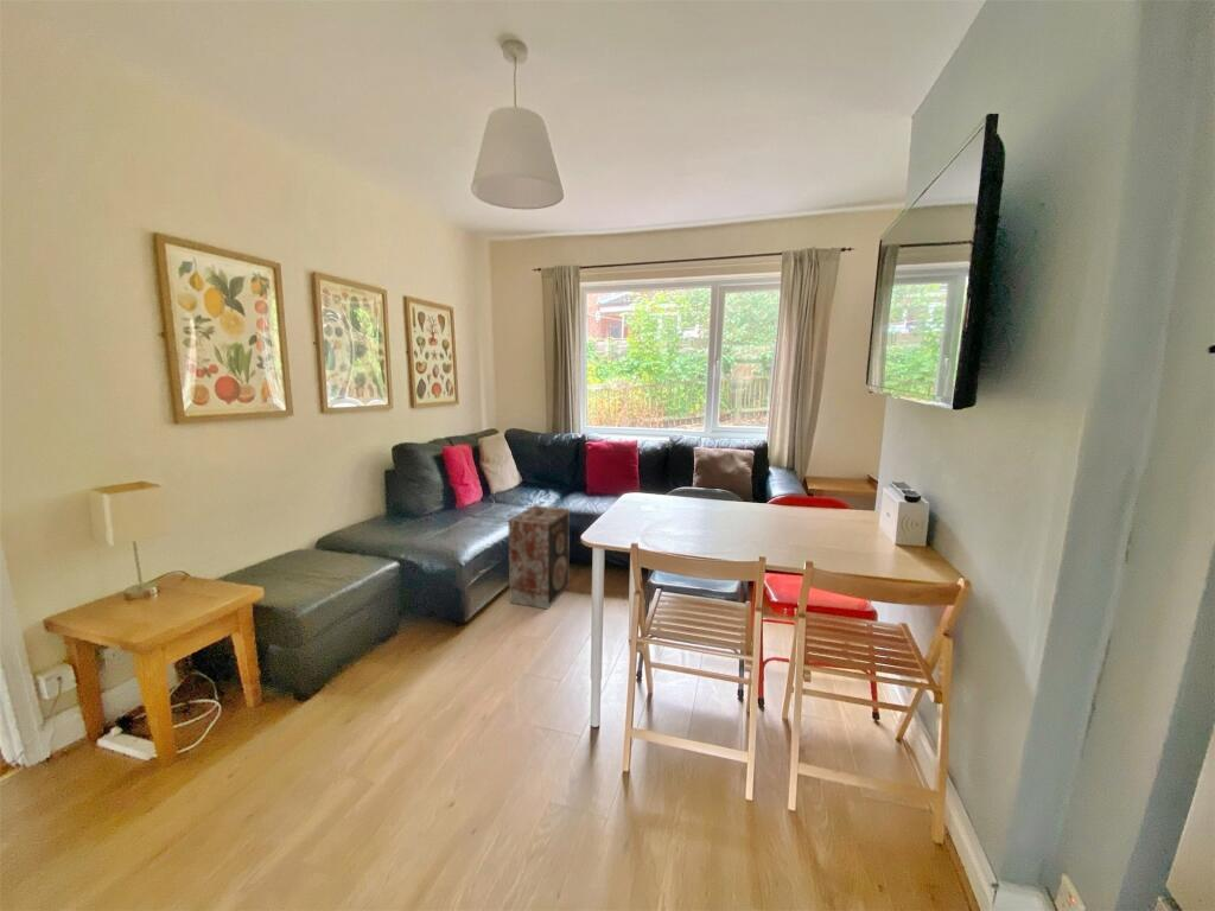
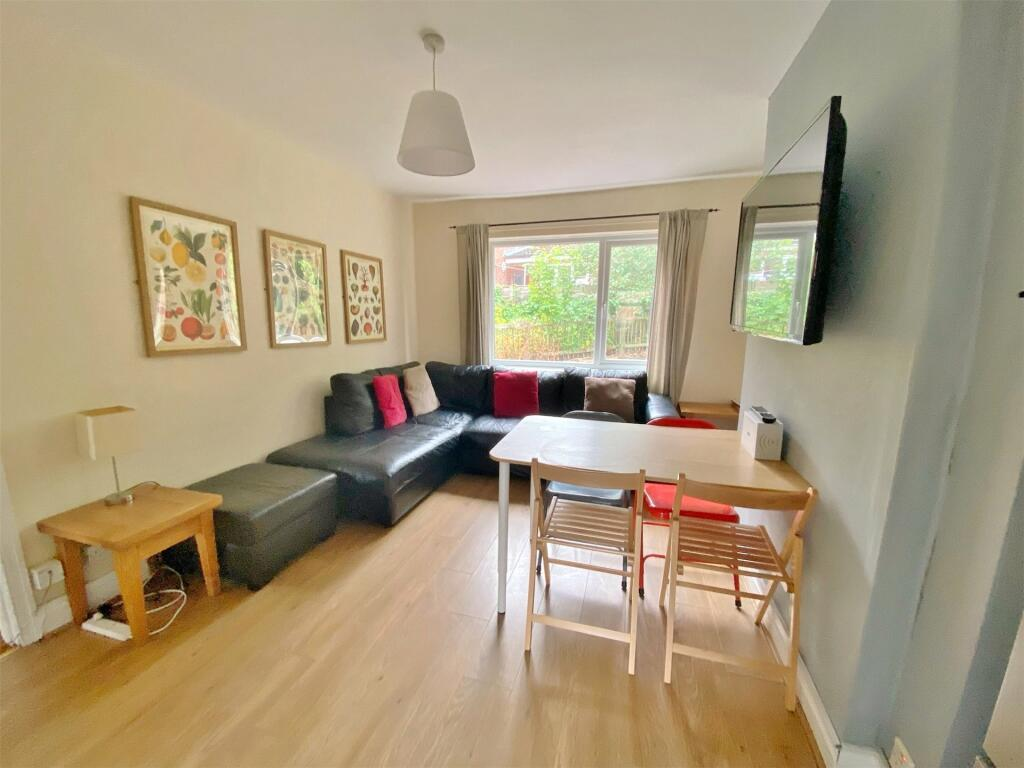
- speaker (541, 552)
